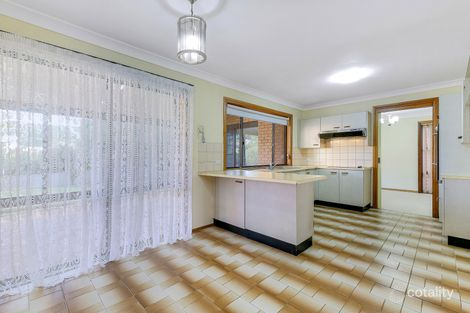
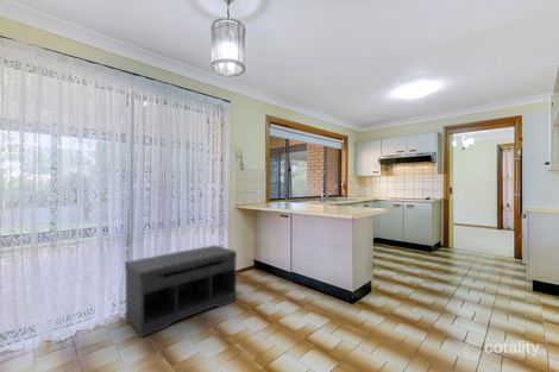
+ bench (184, 282)
